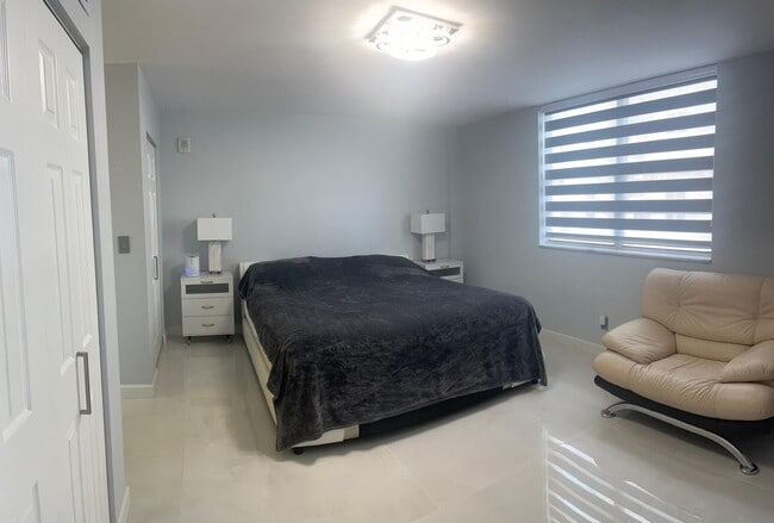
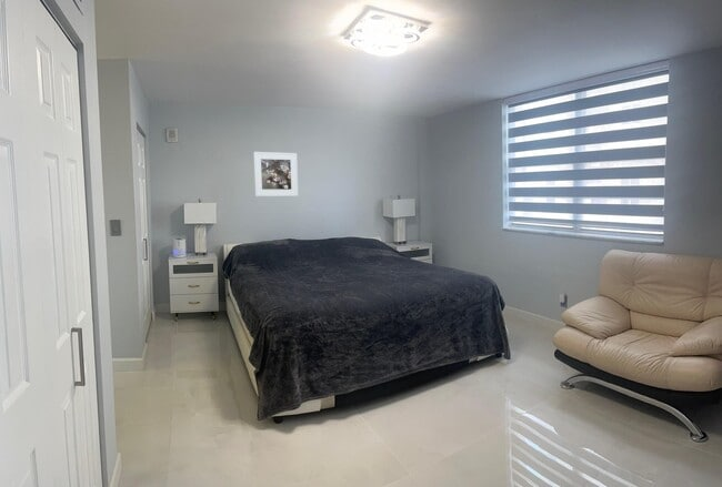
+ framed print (275, 174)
